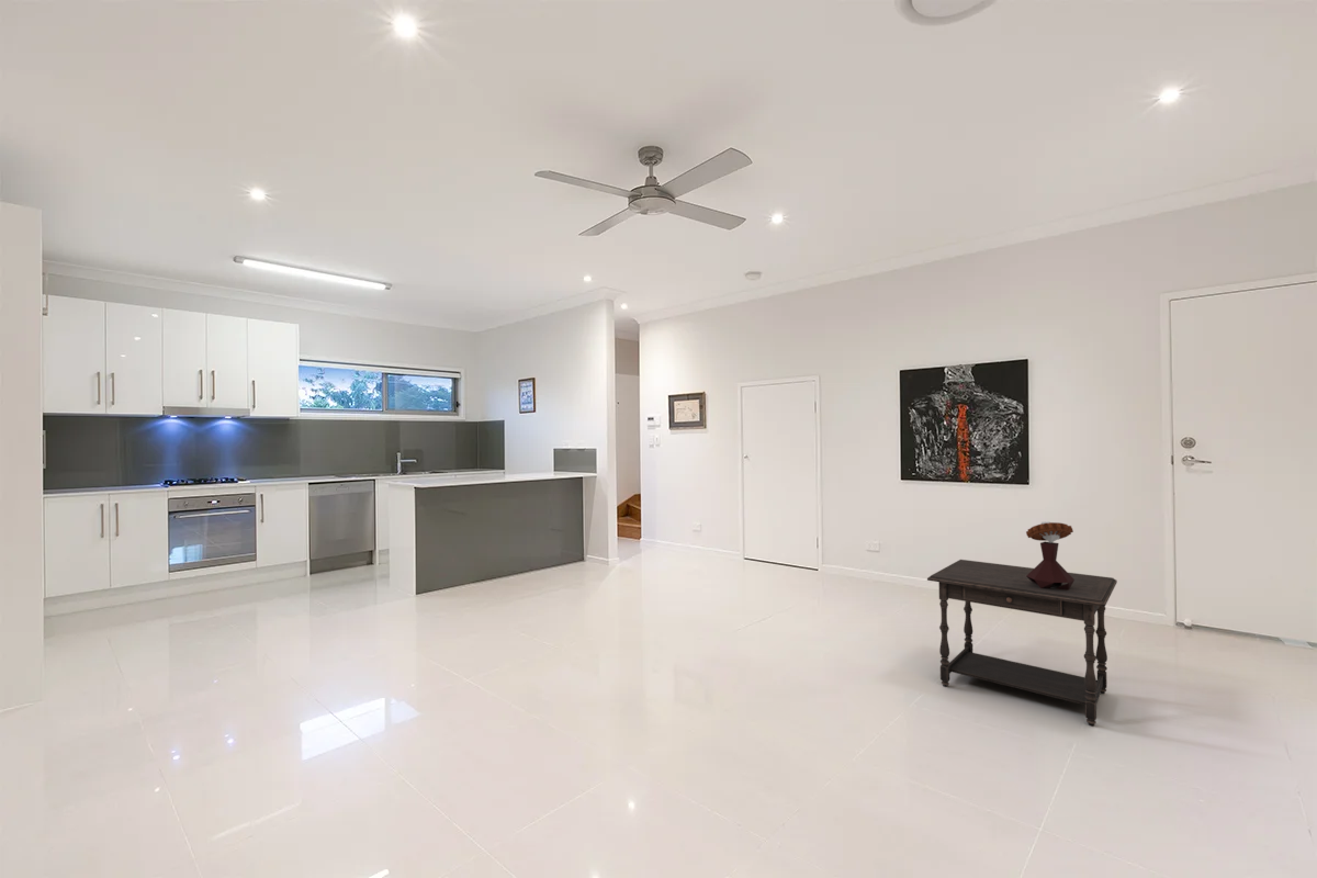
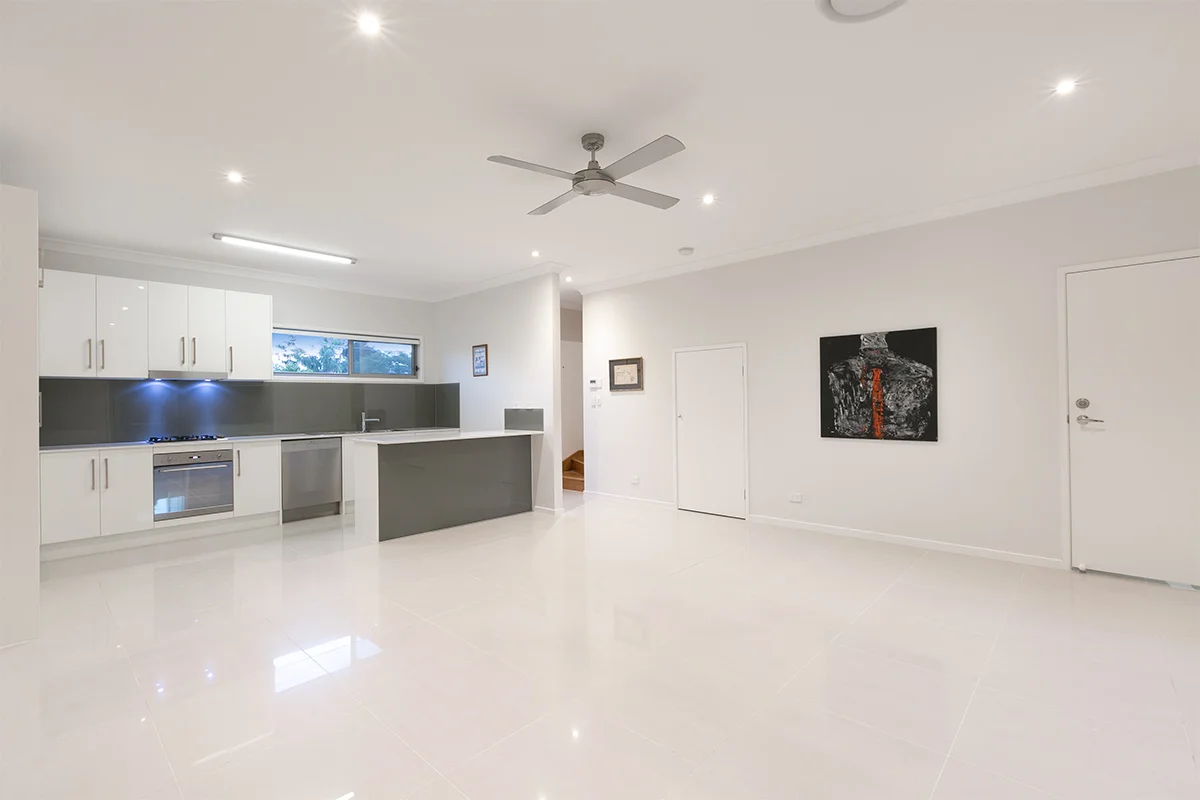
- mushroom (1049, 552)
- side table (1023, 610)
